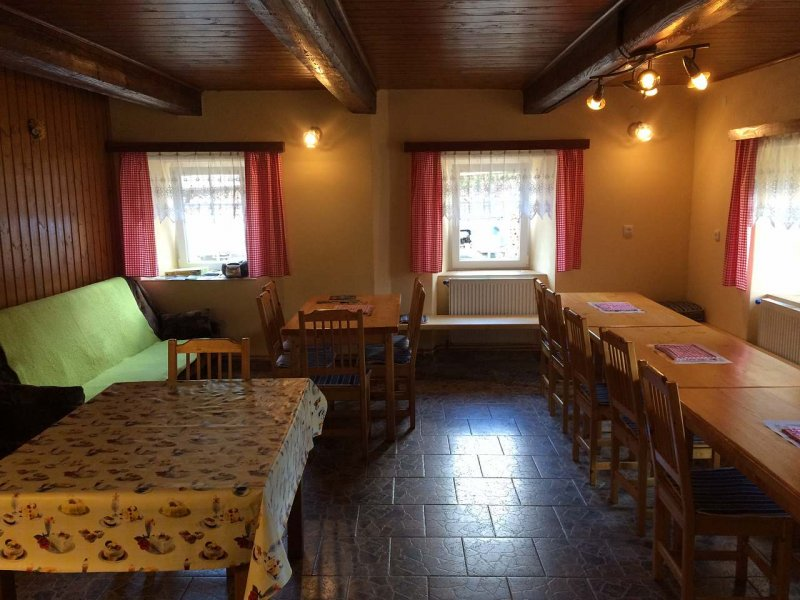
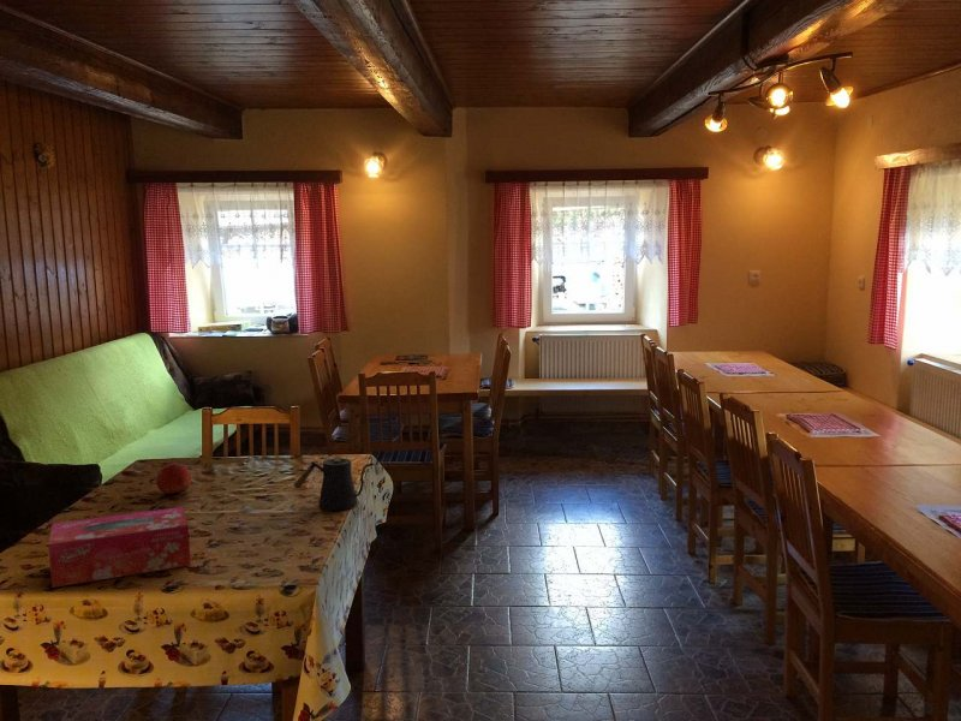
+ kettle (334, 482)
+ tissue box (121, 544)
+ fruit (173, 477)
